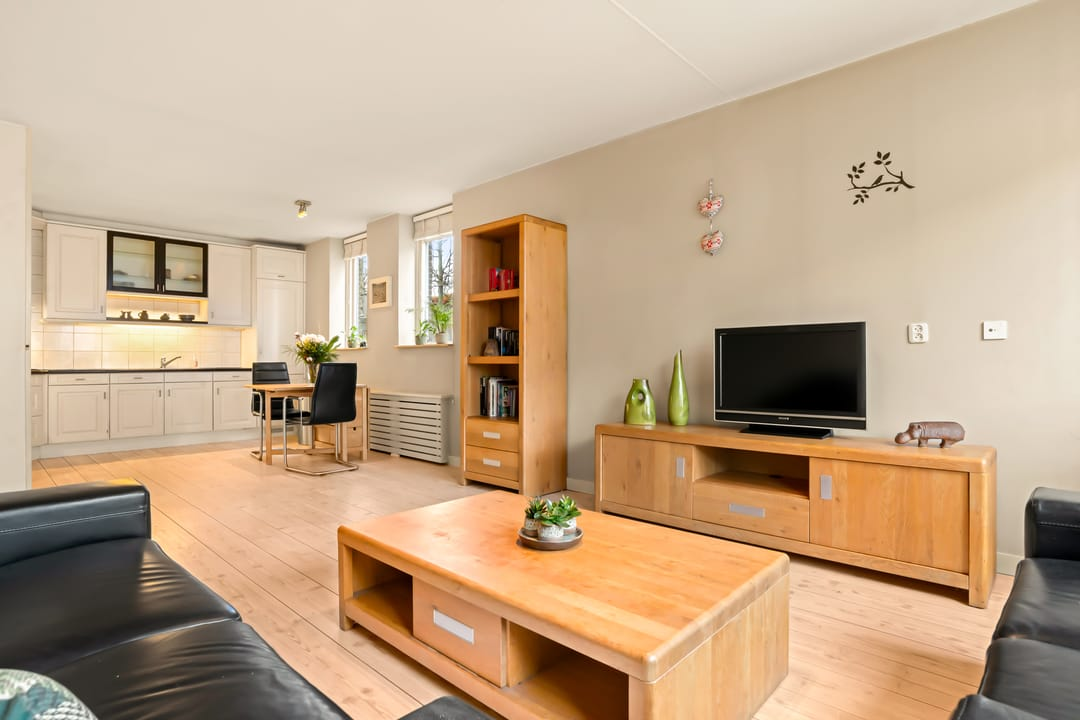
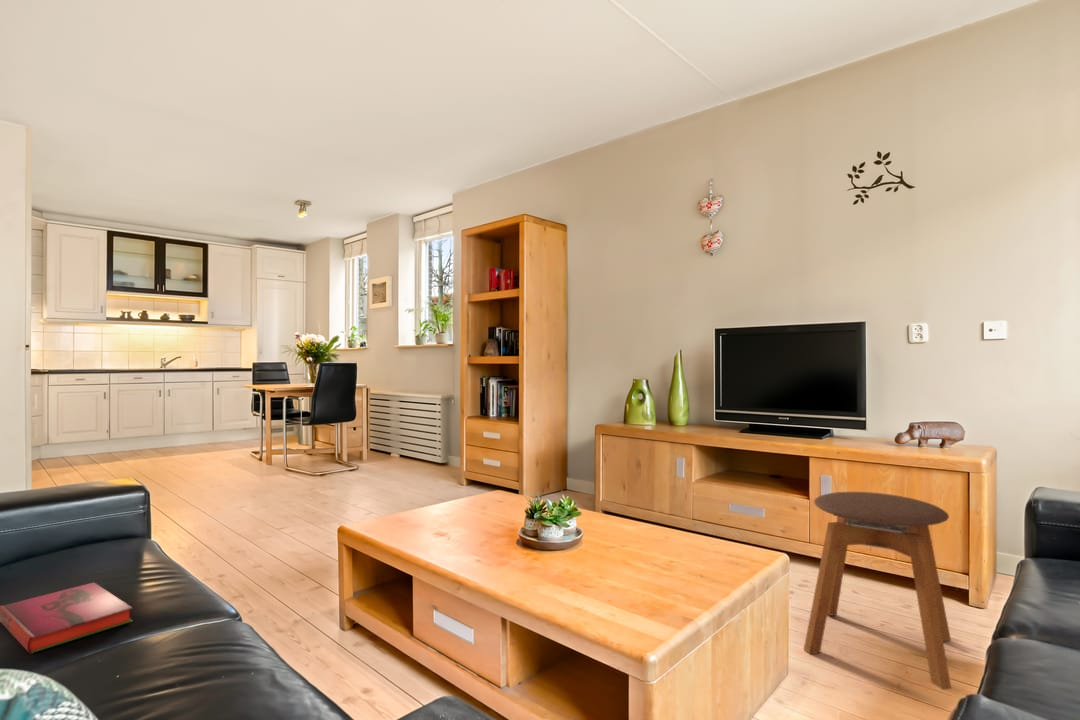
+ stool (883, 548)
+ hardback book (64, 614)
